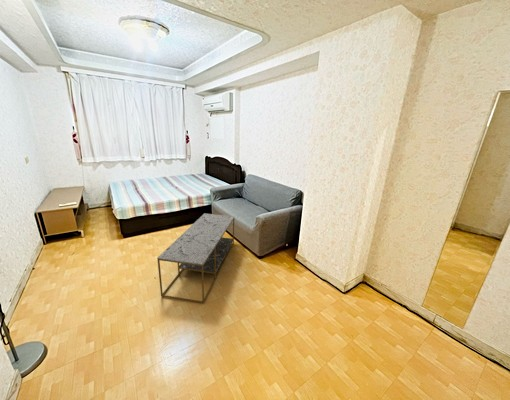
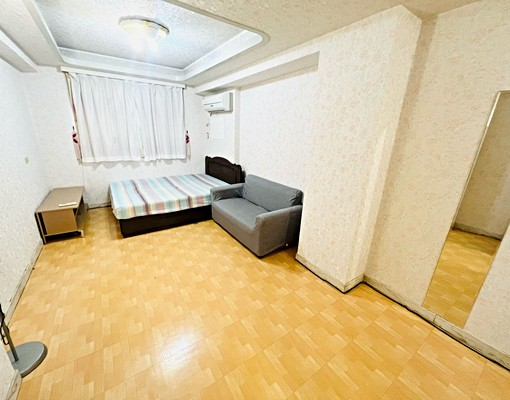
- coffee table (204, 249)
